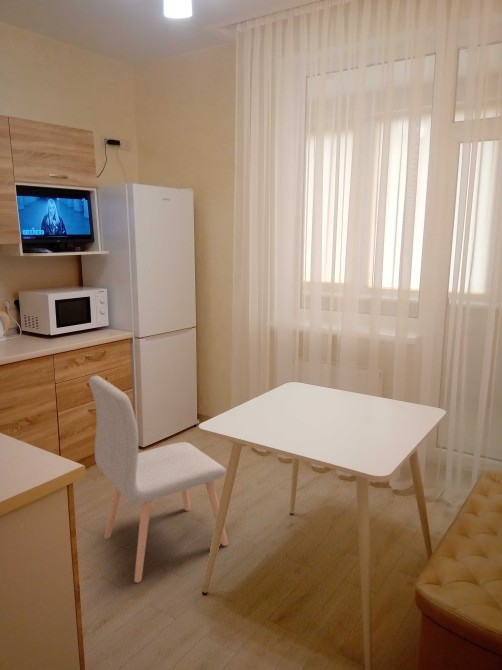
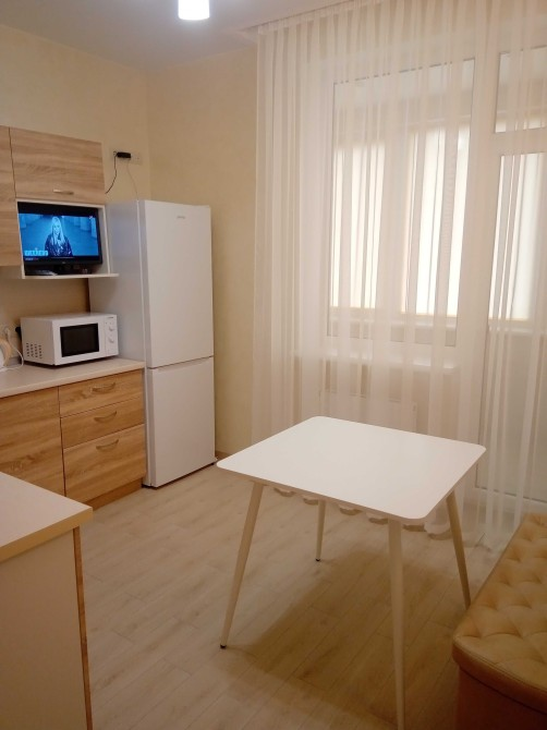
- chair (159, 461)
